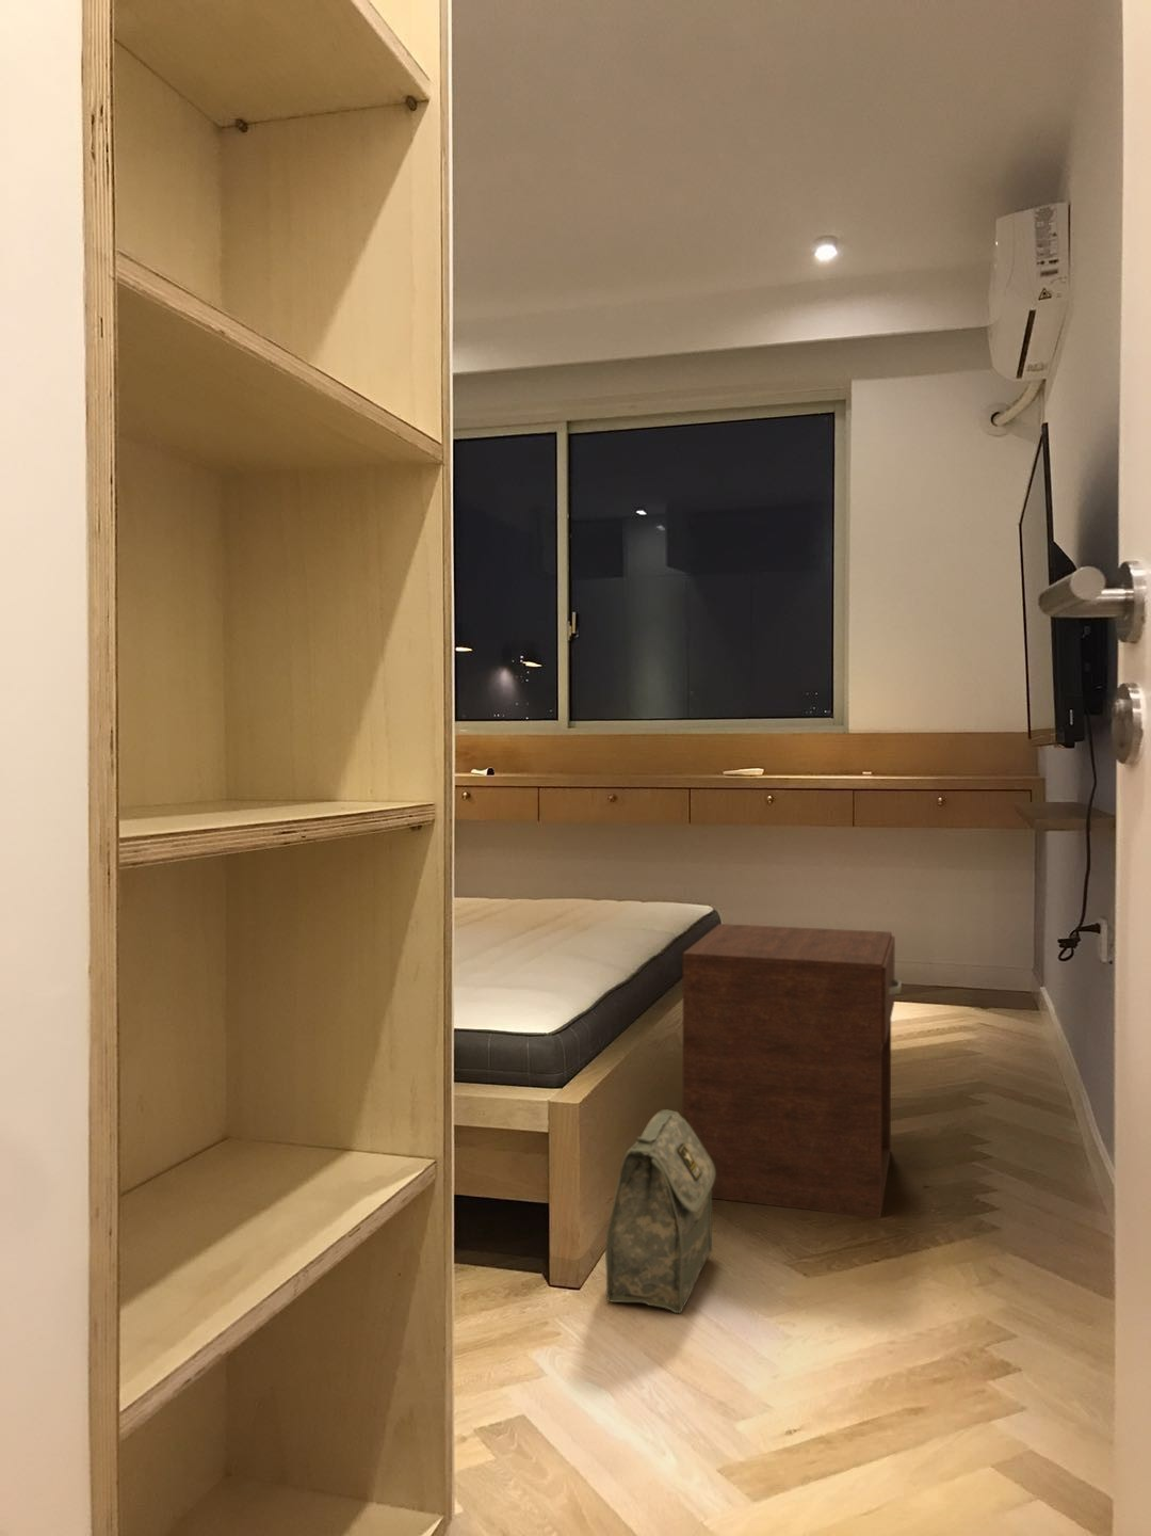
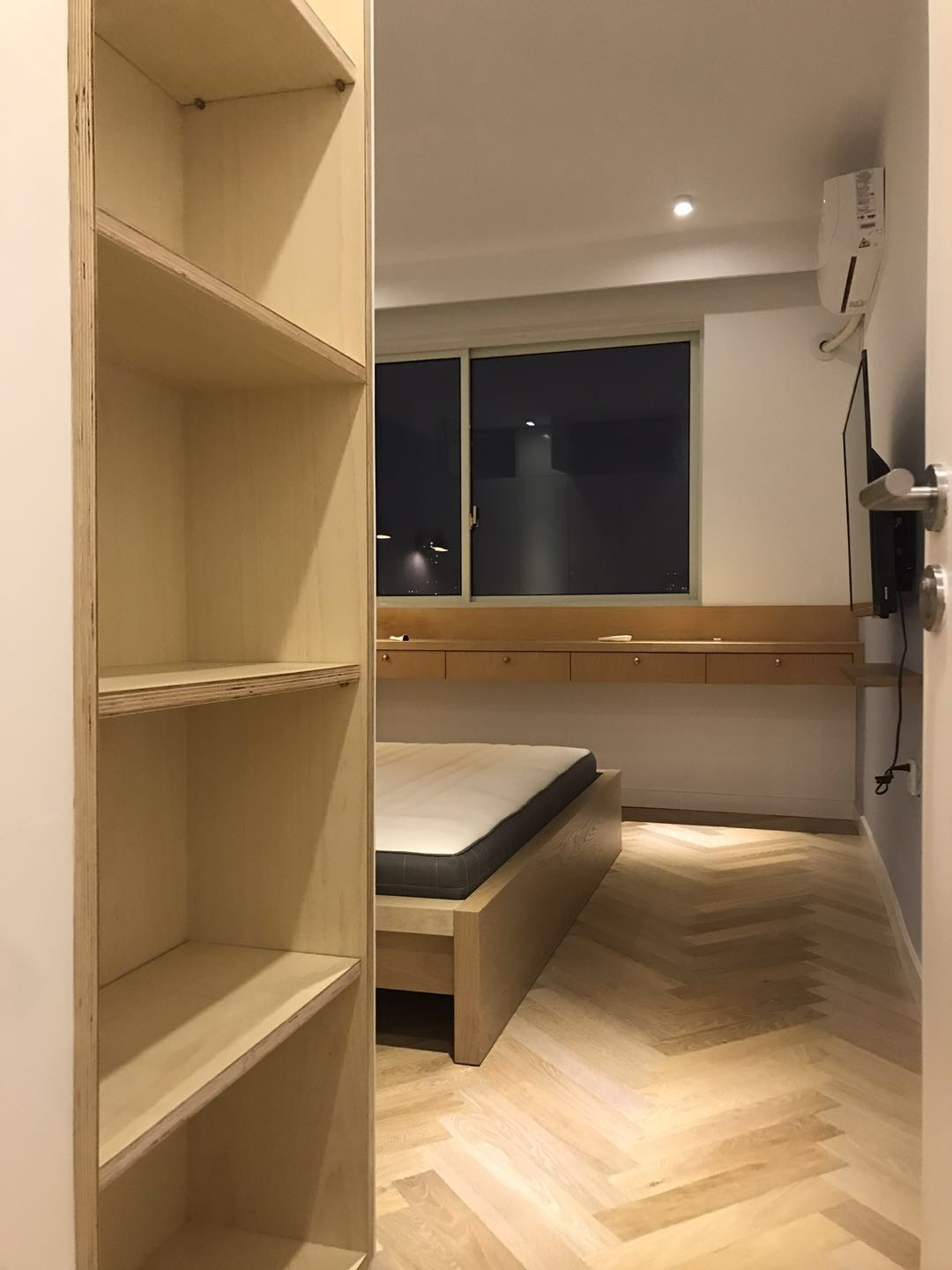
- bag (661, 1201)
- nightstand (798, 1057)
